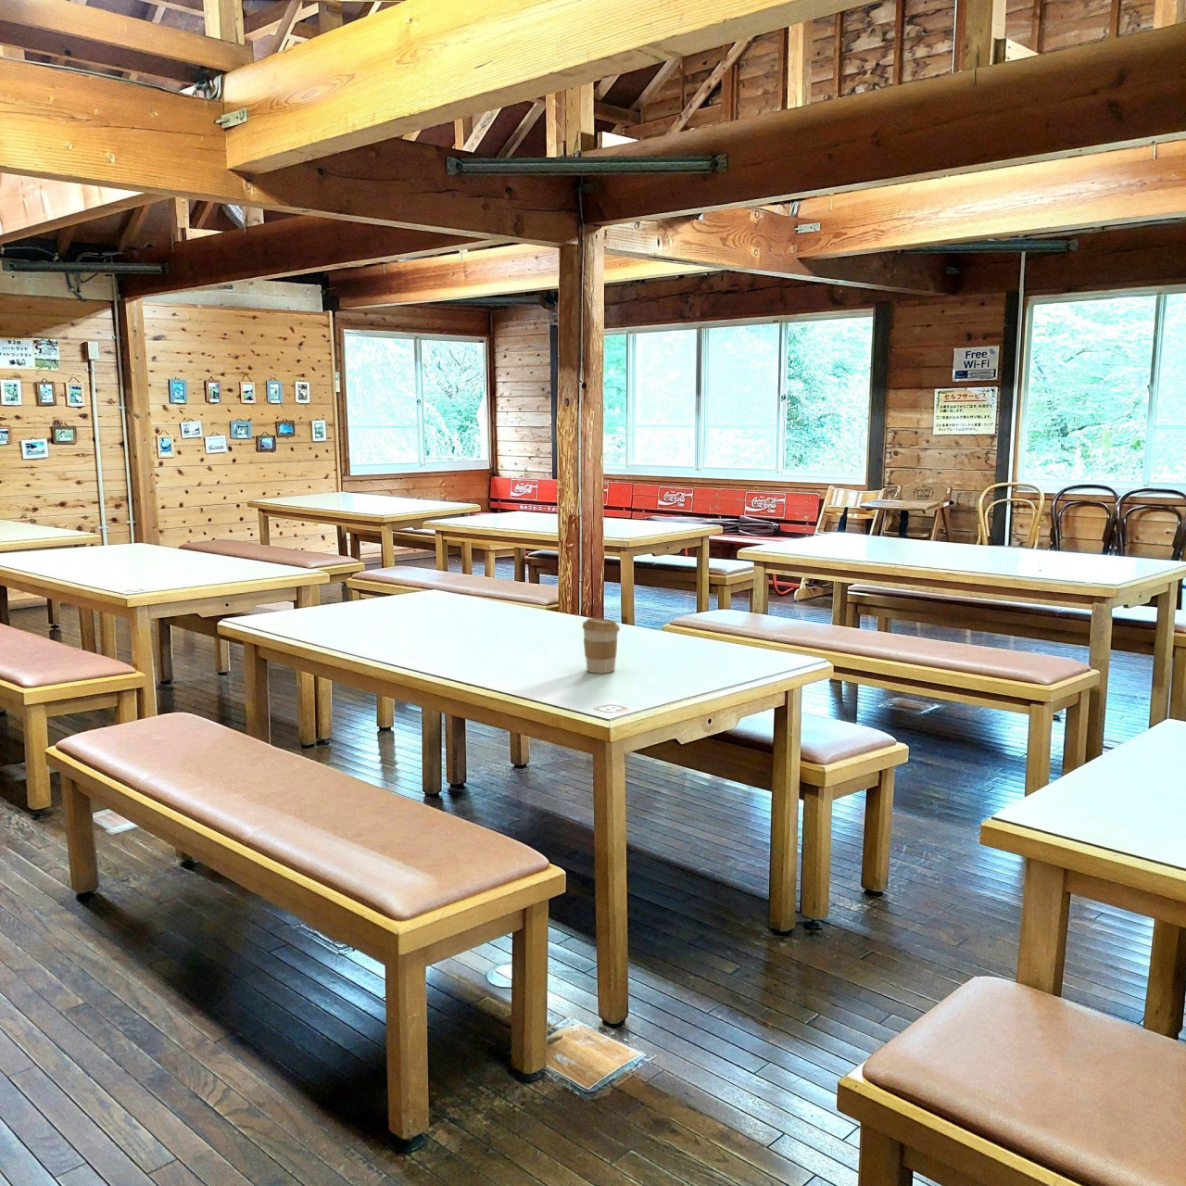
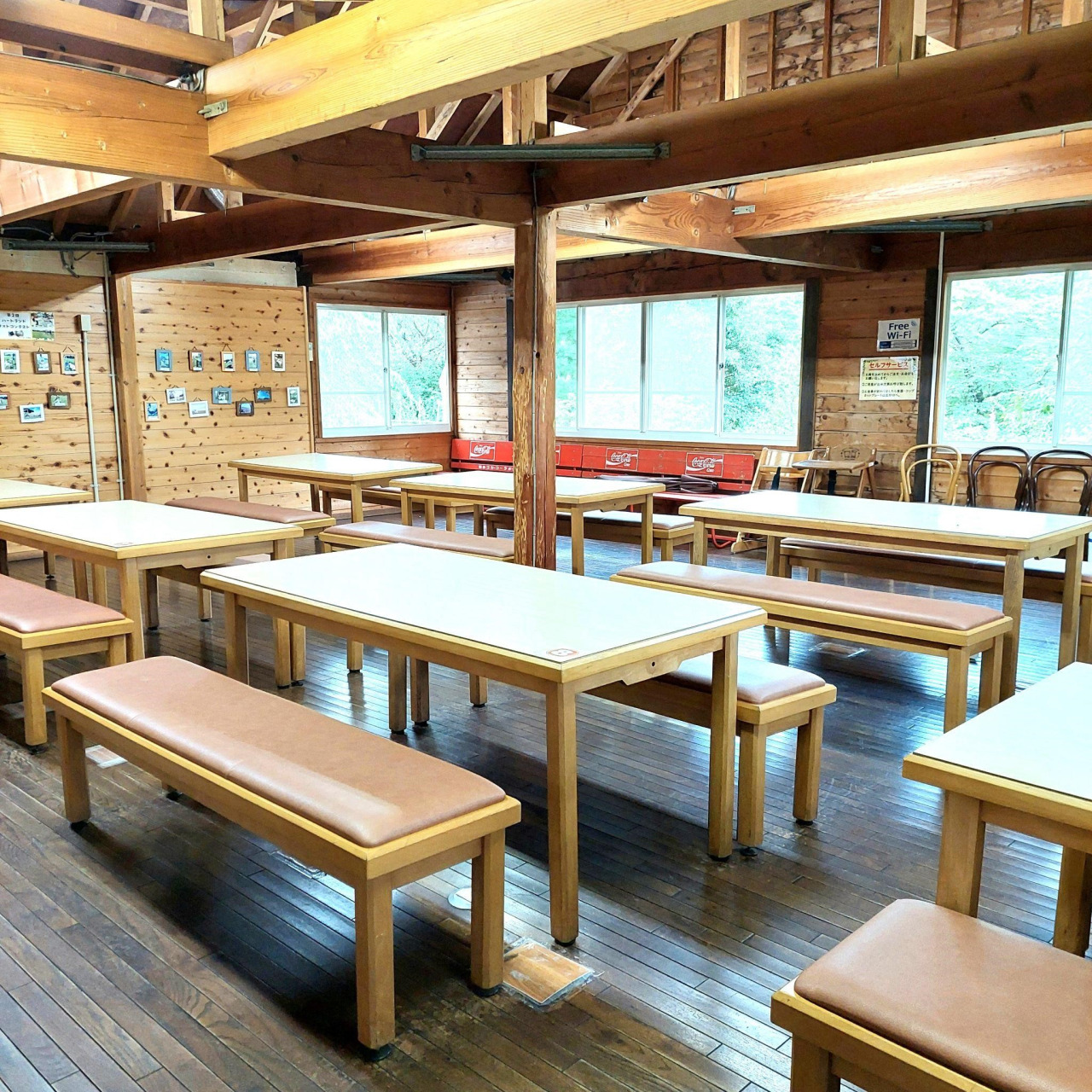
- coffee cup (601, 644)
